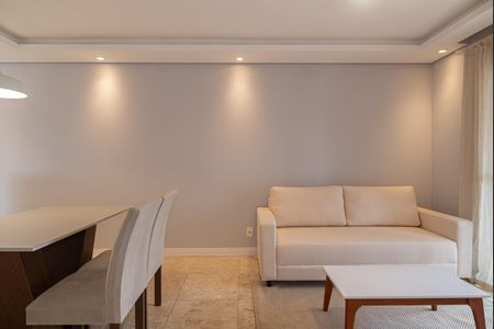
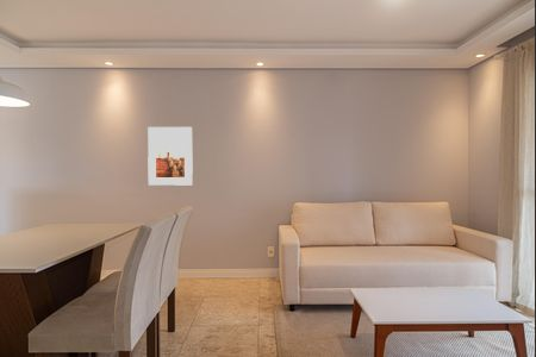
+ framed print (169, 156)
